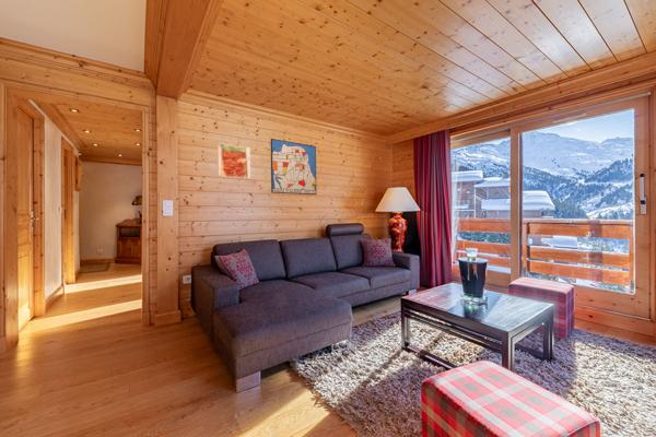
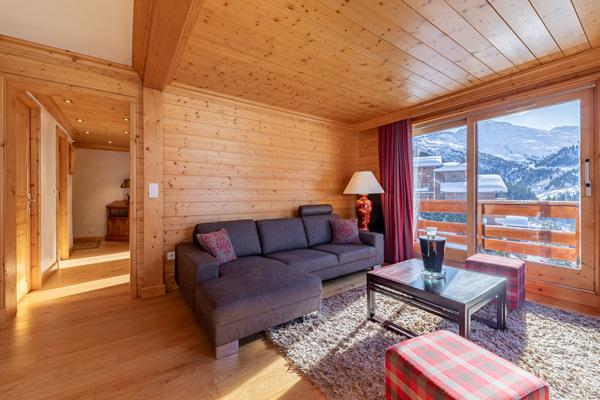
- wall art (294, 168)
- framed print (234, 161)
